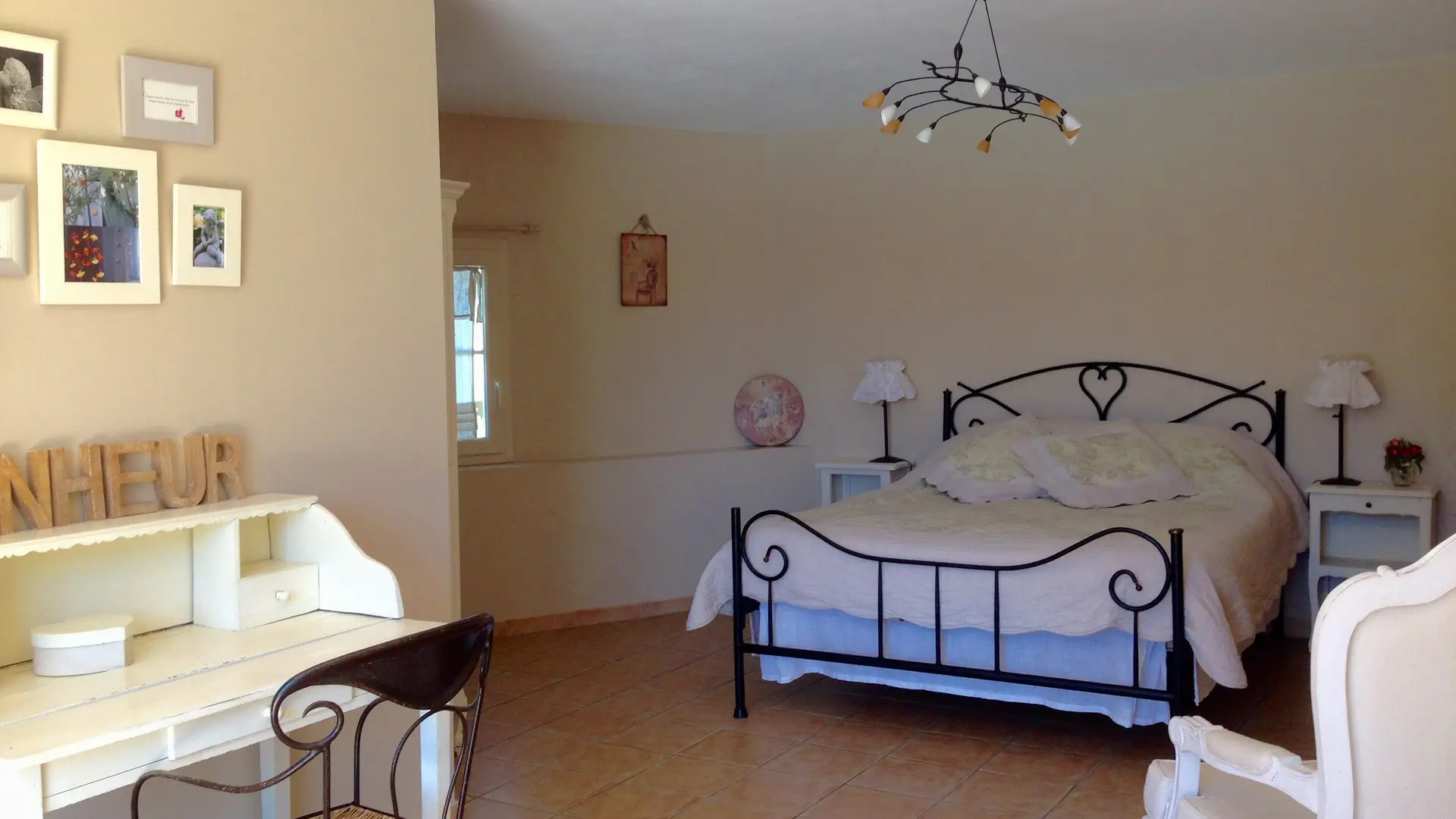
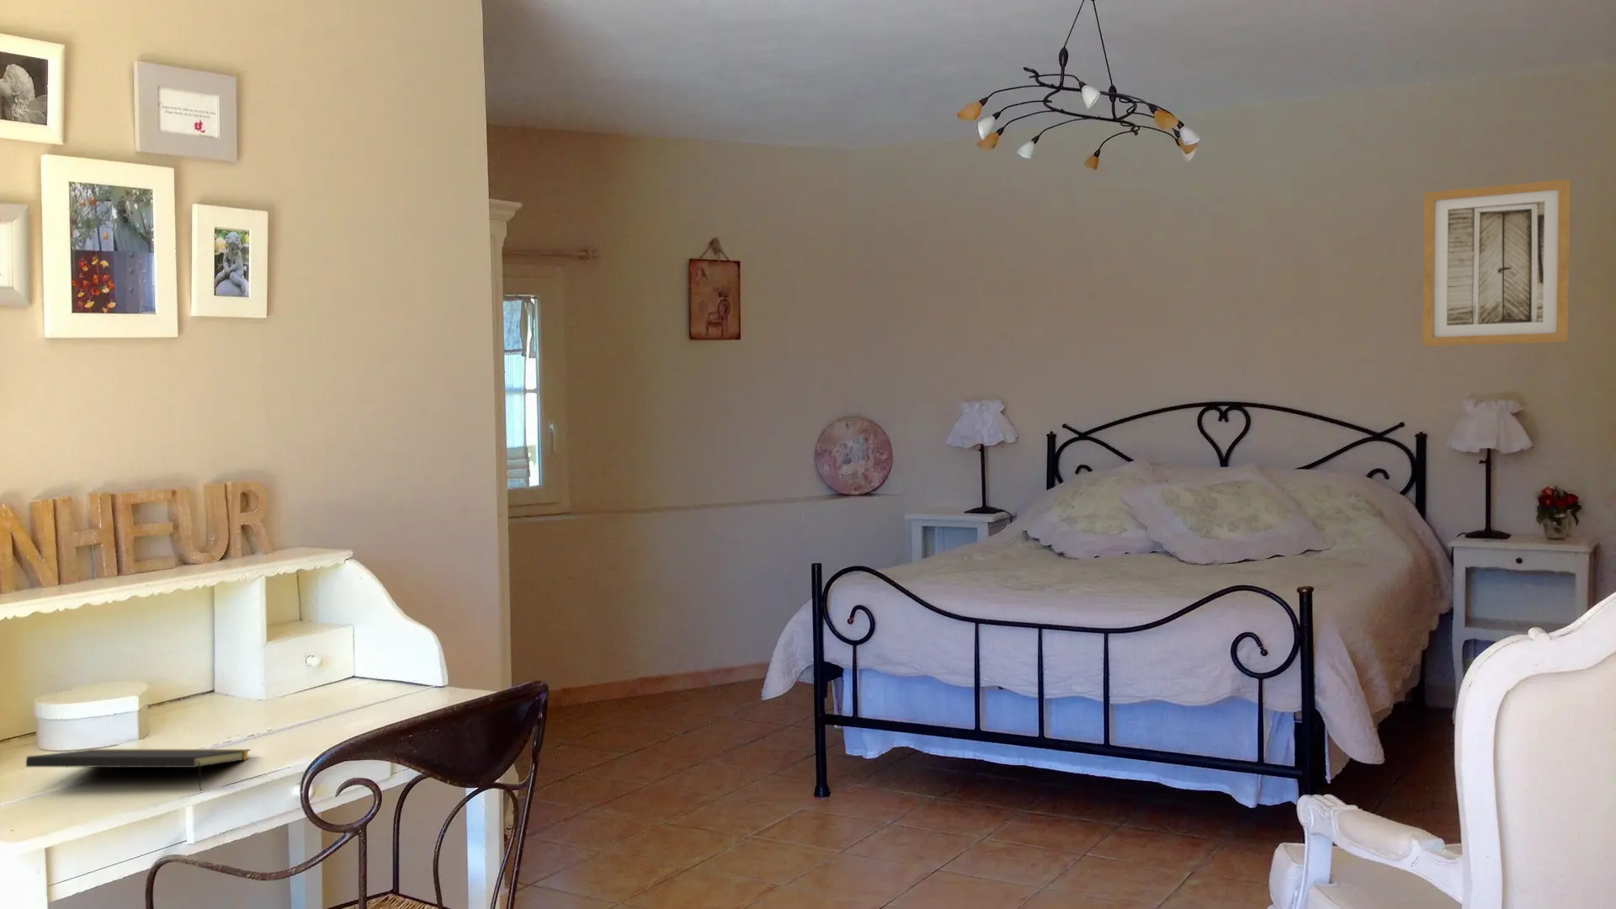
+ wall art (1494, 265)
+ notepad (143, 757)
